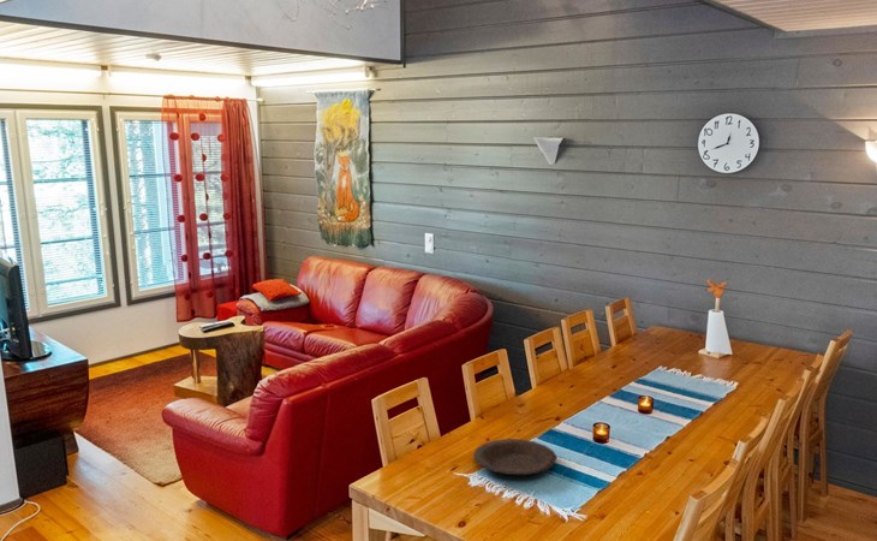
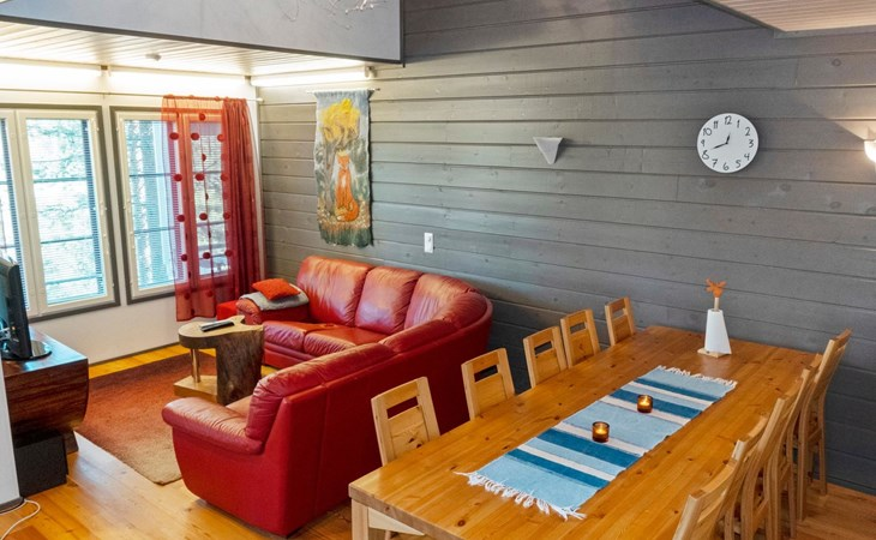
- plate (514, 458)
